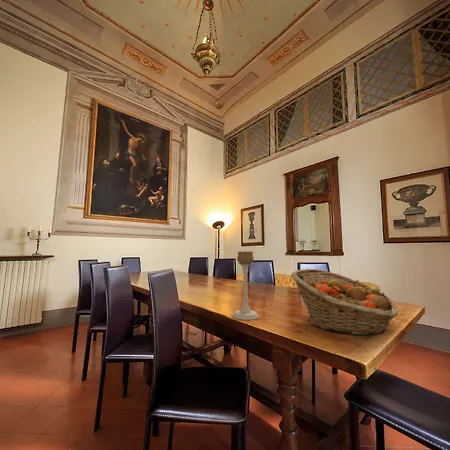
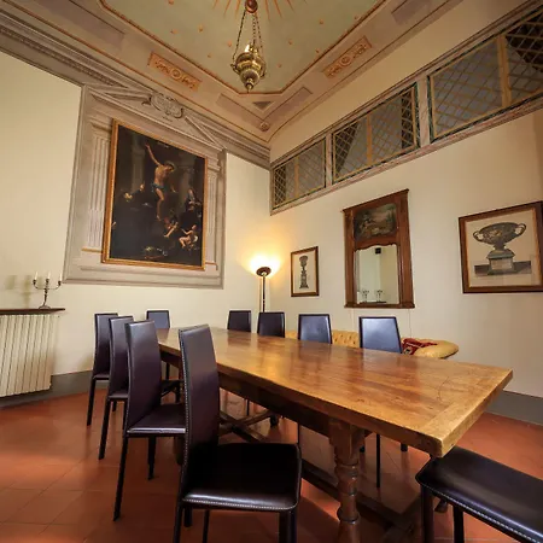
- candle holder (245, 283)
- fruit basket (341, 296)
